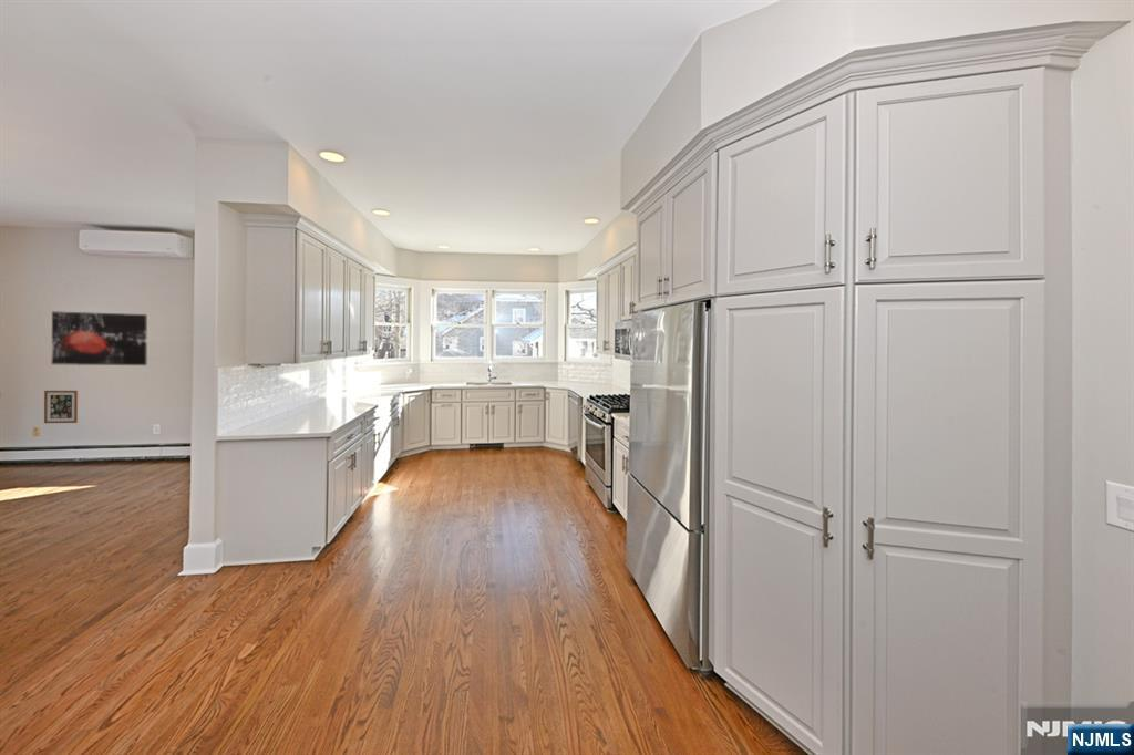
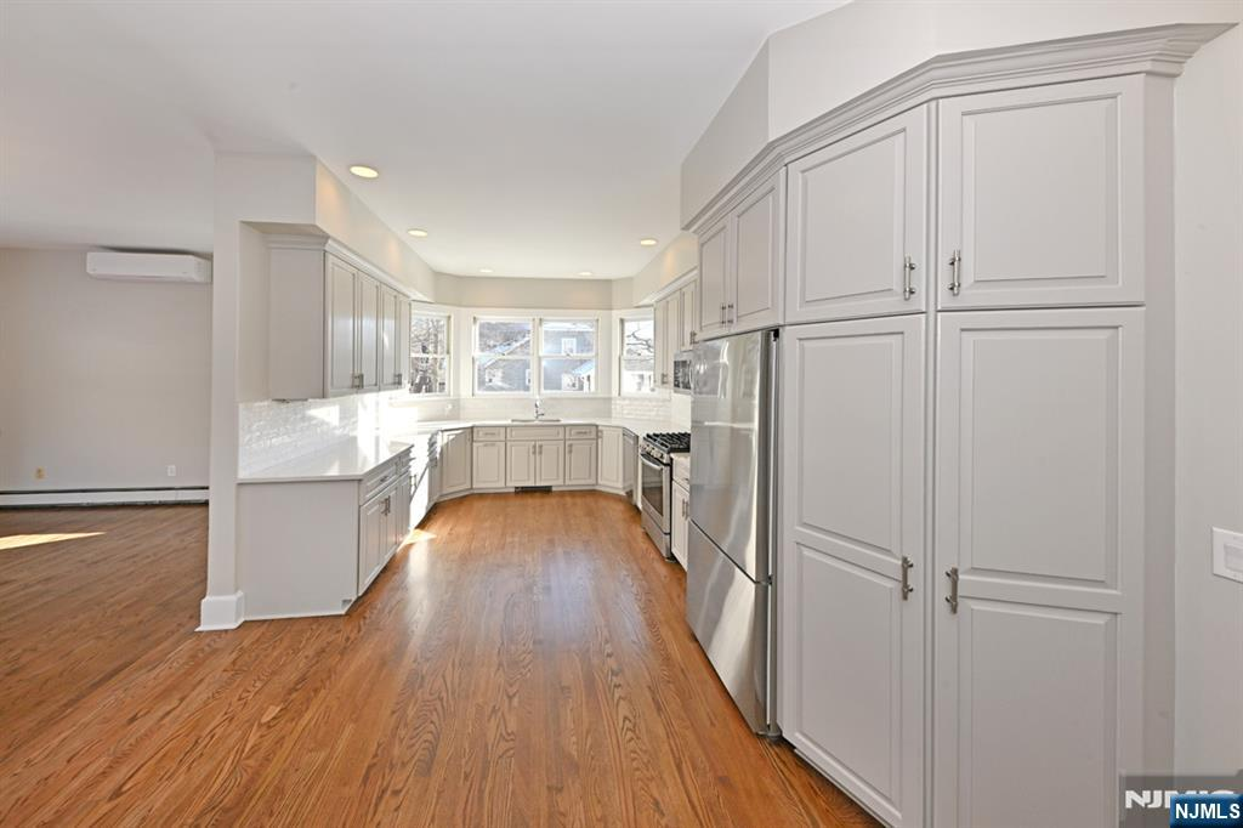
- wall art (61, 406)
- wall art (100, 339)
